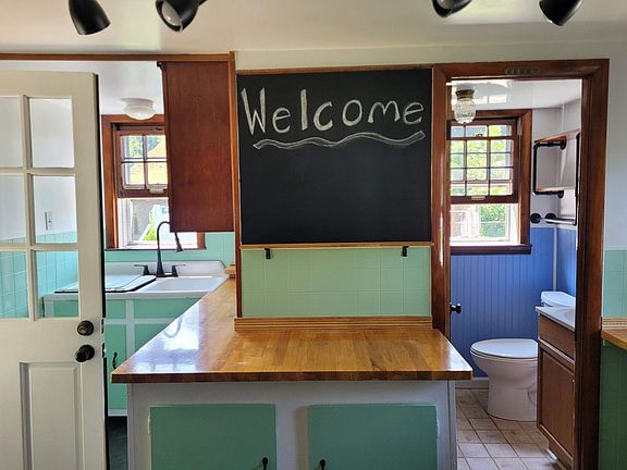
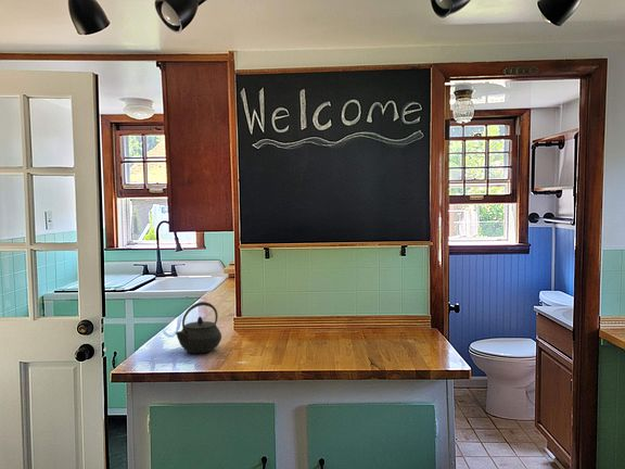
+ kettle (197, 327)
